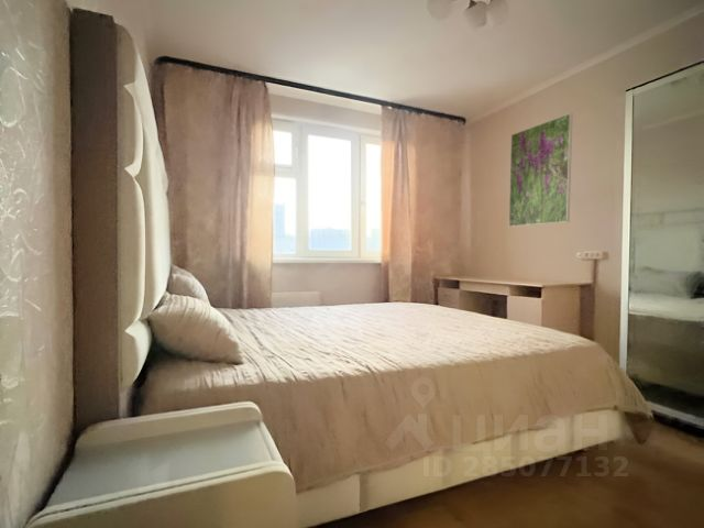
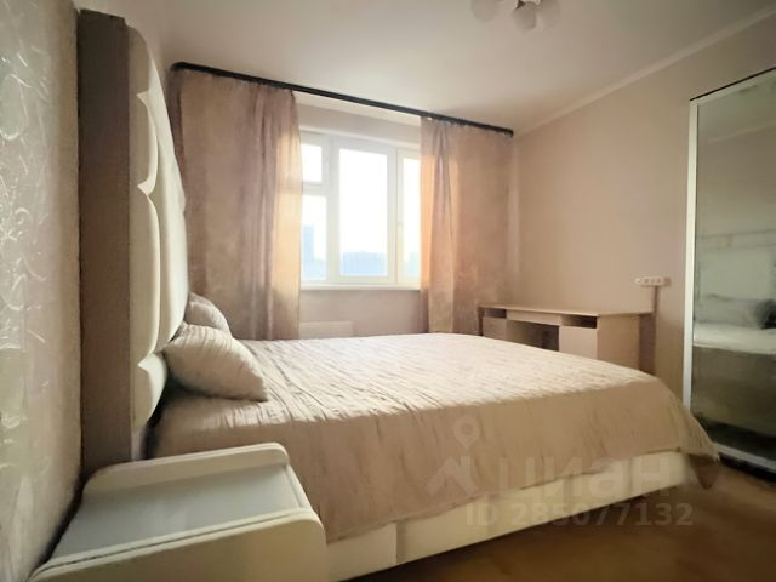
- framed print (538, 175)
